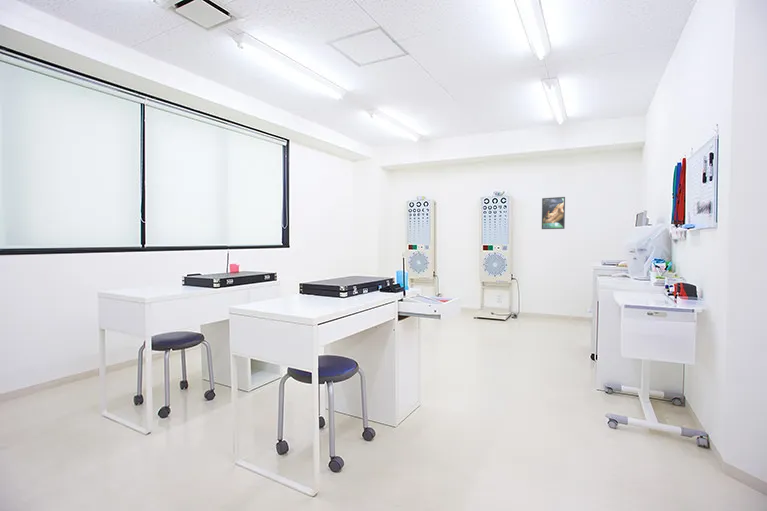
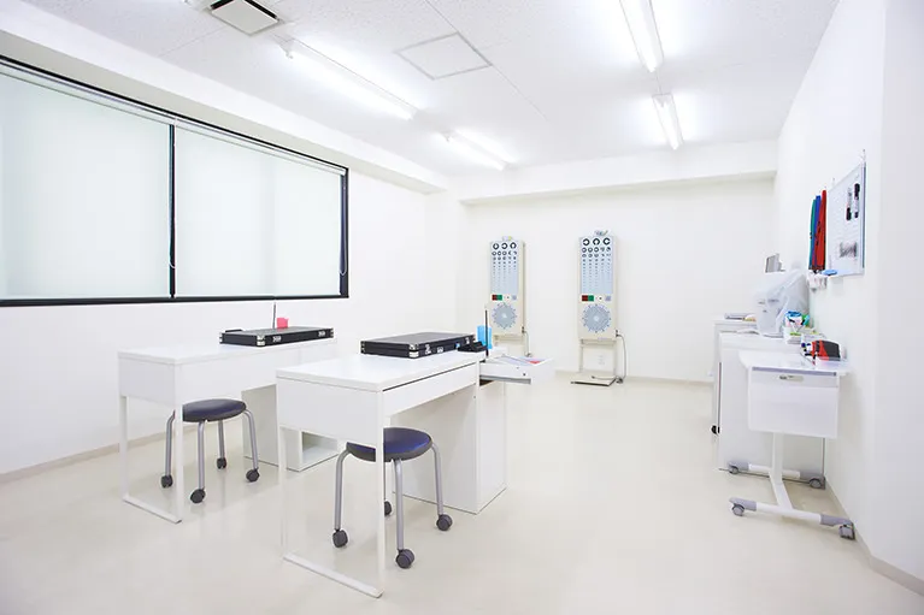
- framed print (553, 213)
